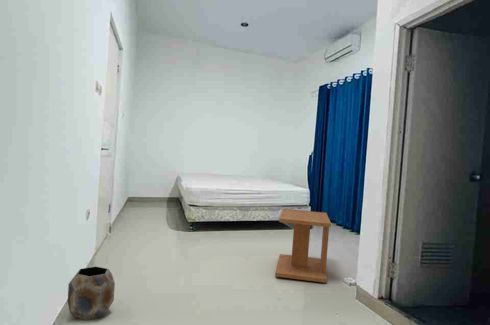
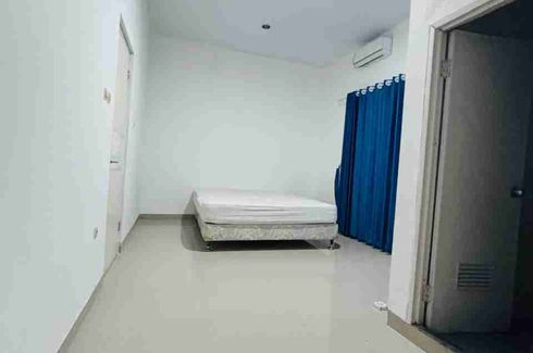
- side table (302, 242)
- planter (91, 292)
